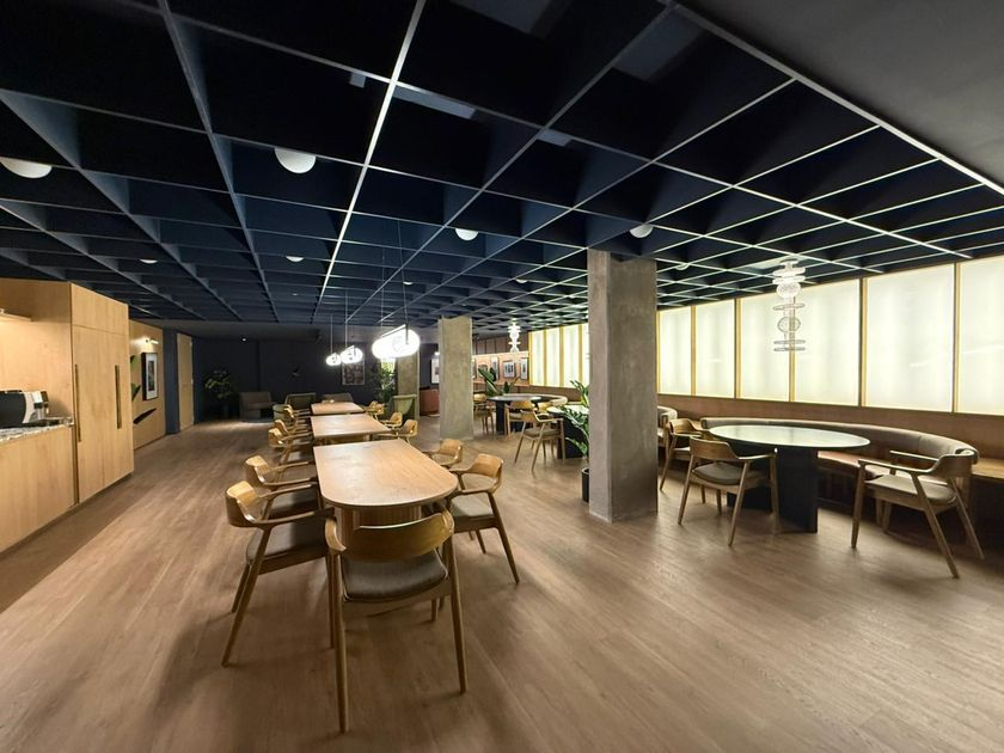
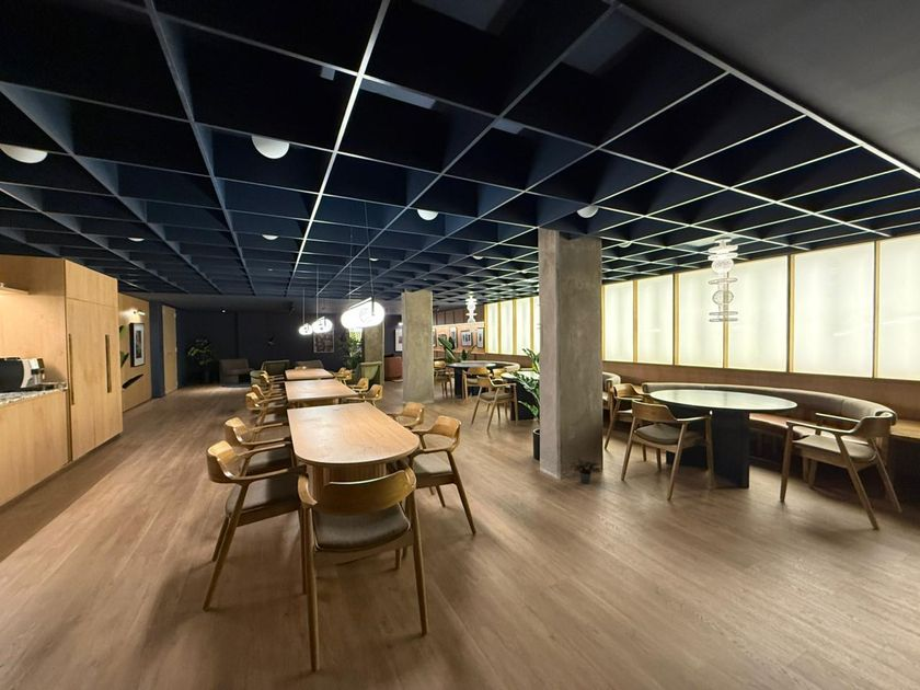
+ potted plant (584, 471)
